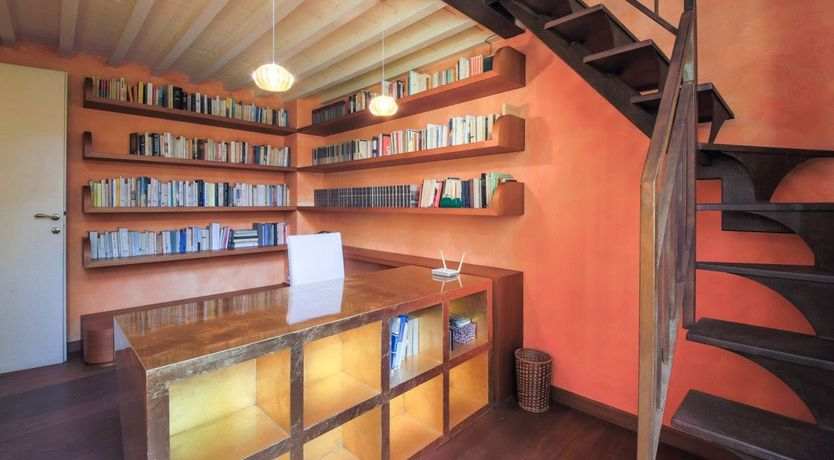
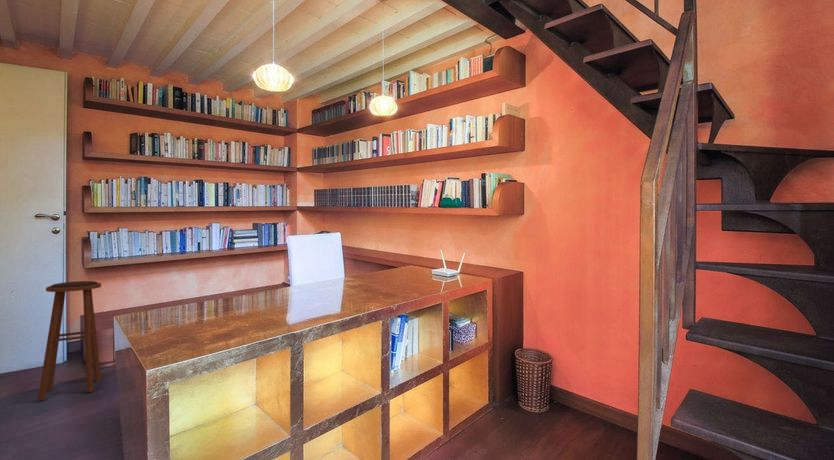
+ stool (72, 337)
